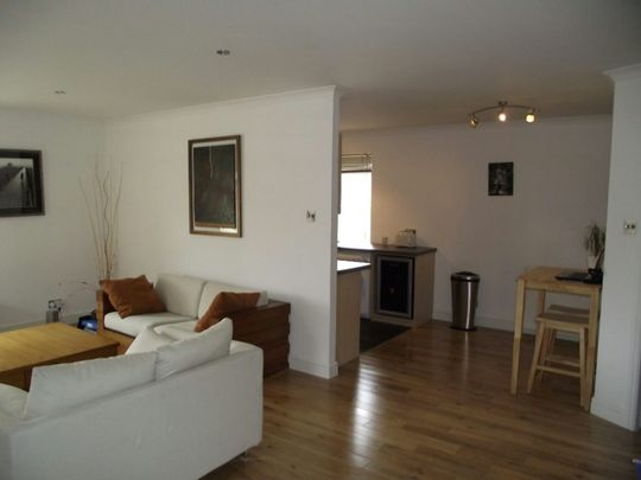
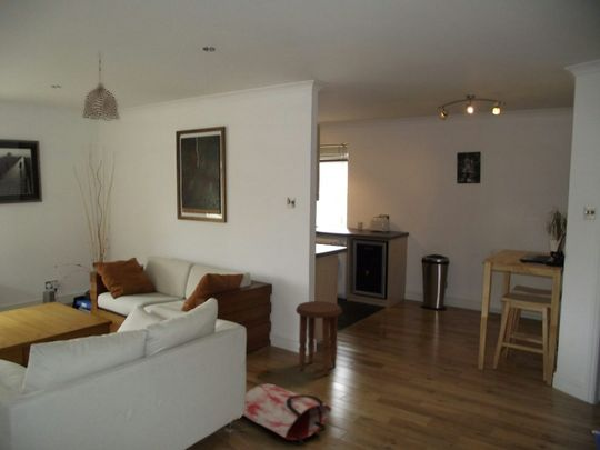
+ pendant lamp (100, 84)
+ side table (313, 337)
+ bag (280, 407)
